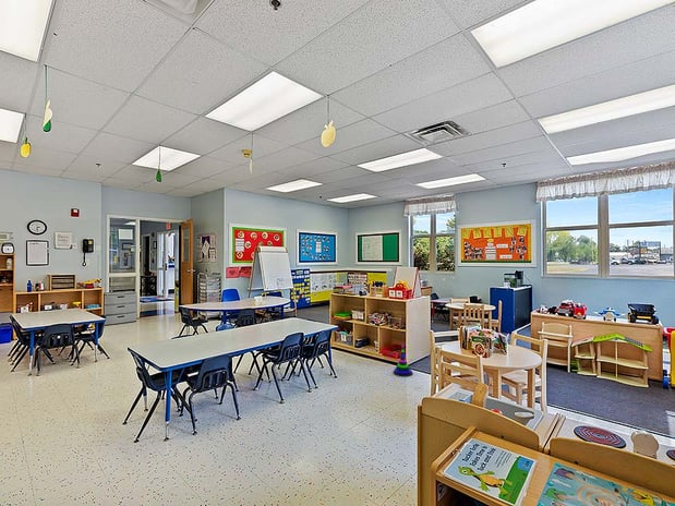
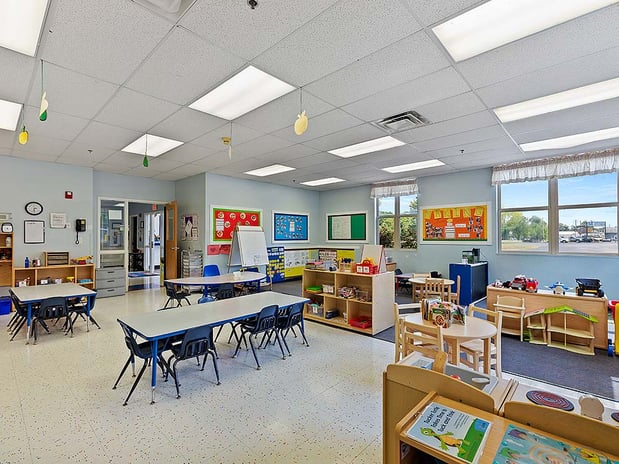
- stacking toy (402, 359)
